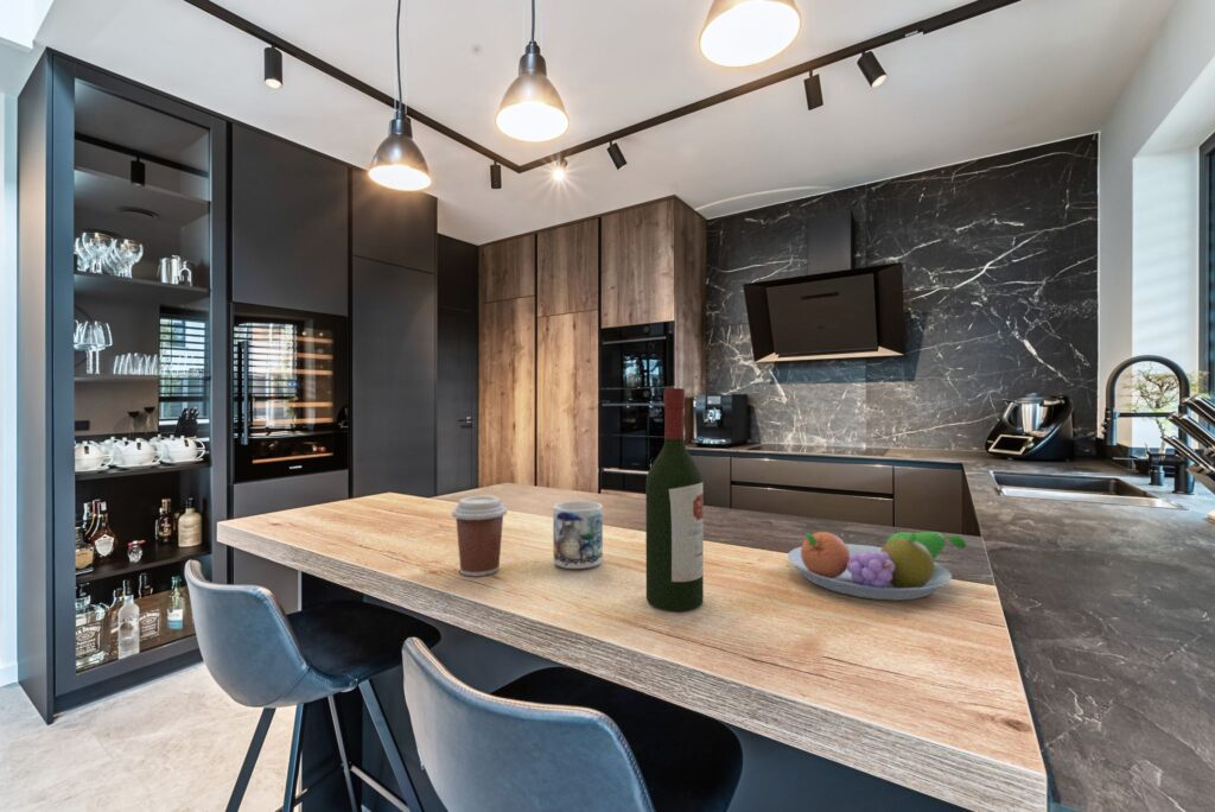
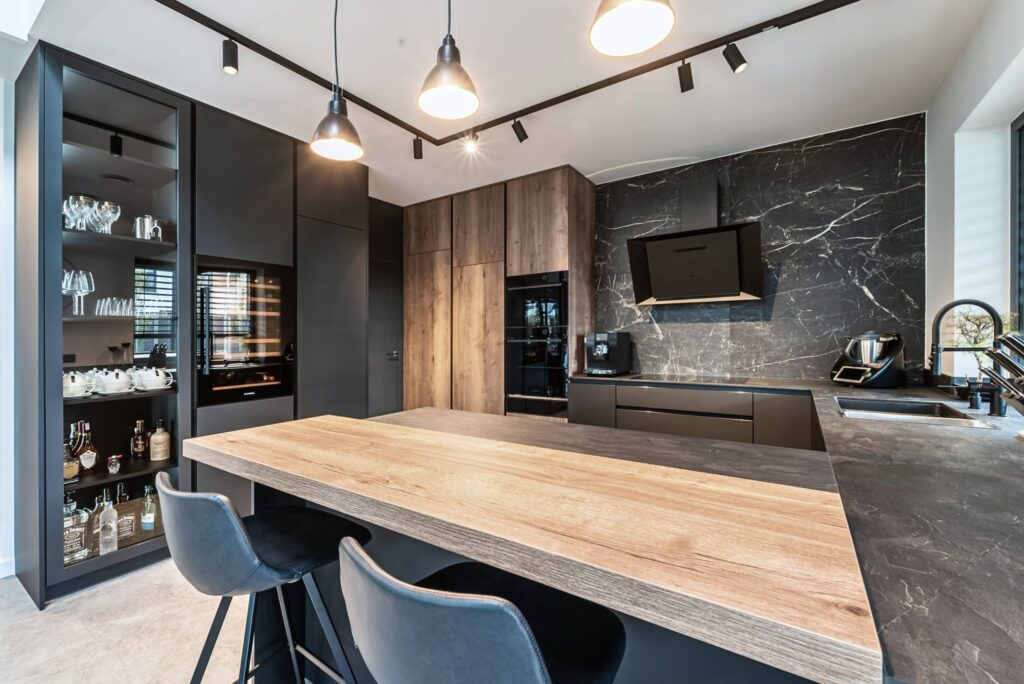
- mug (581, 532)
- wine bottle (674, 494)
- fruit bowl (871, 550)
- coffee cup (479, 534)
